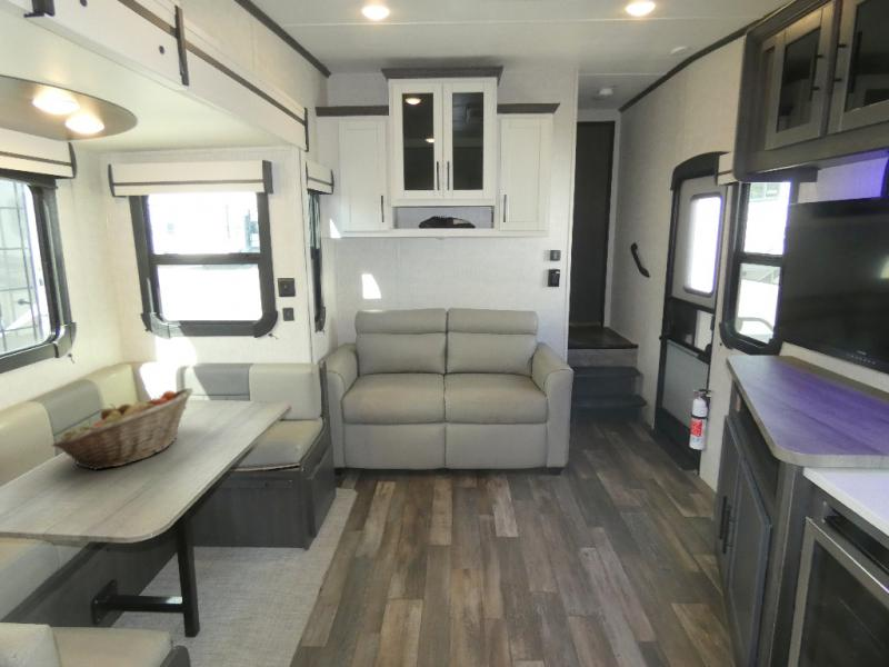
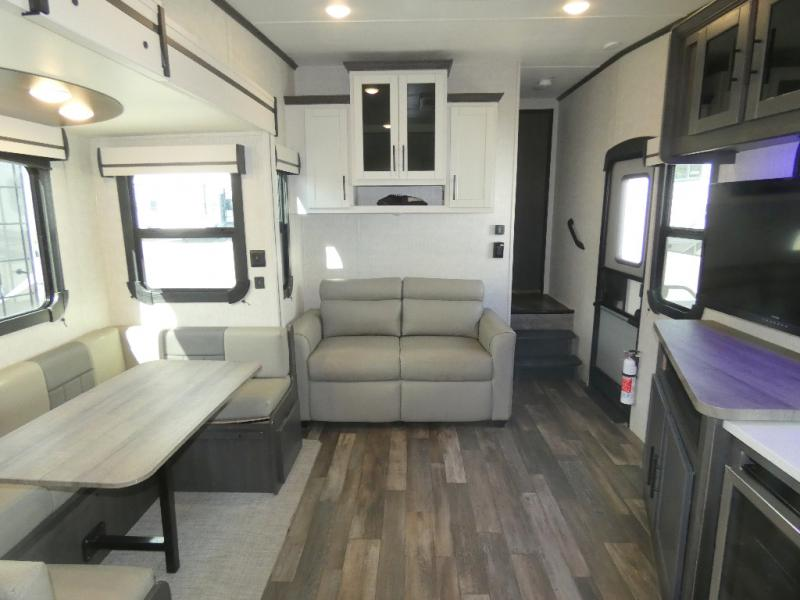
- fruit basket (130, 424)
